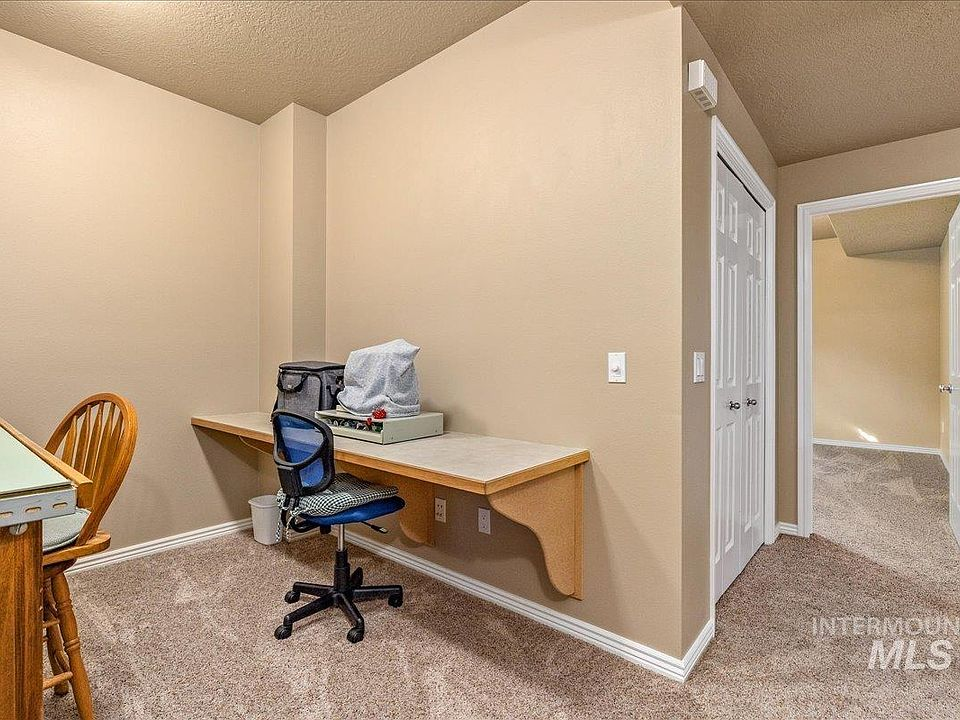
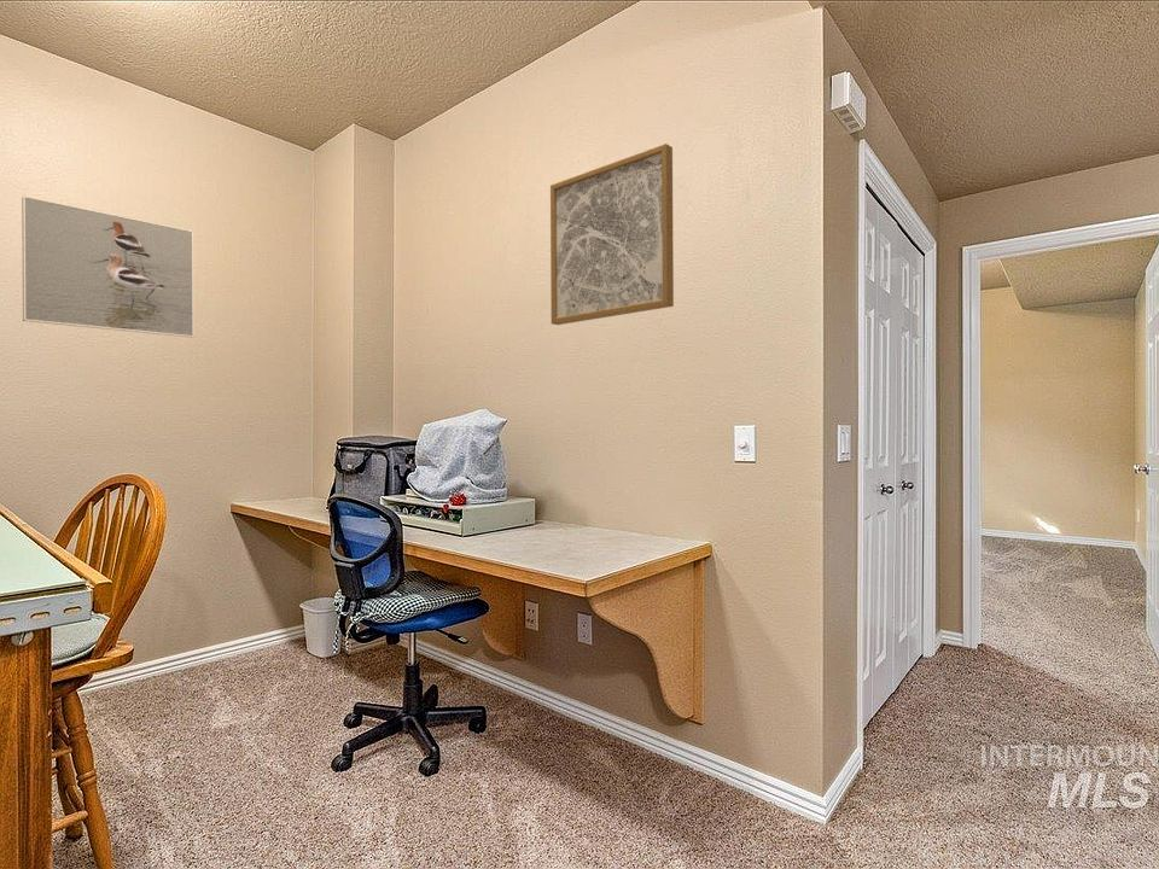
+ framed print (113, 272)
+ wall art (607, 241)
